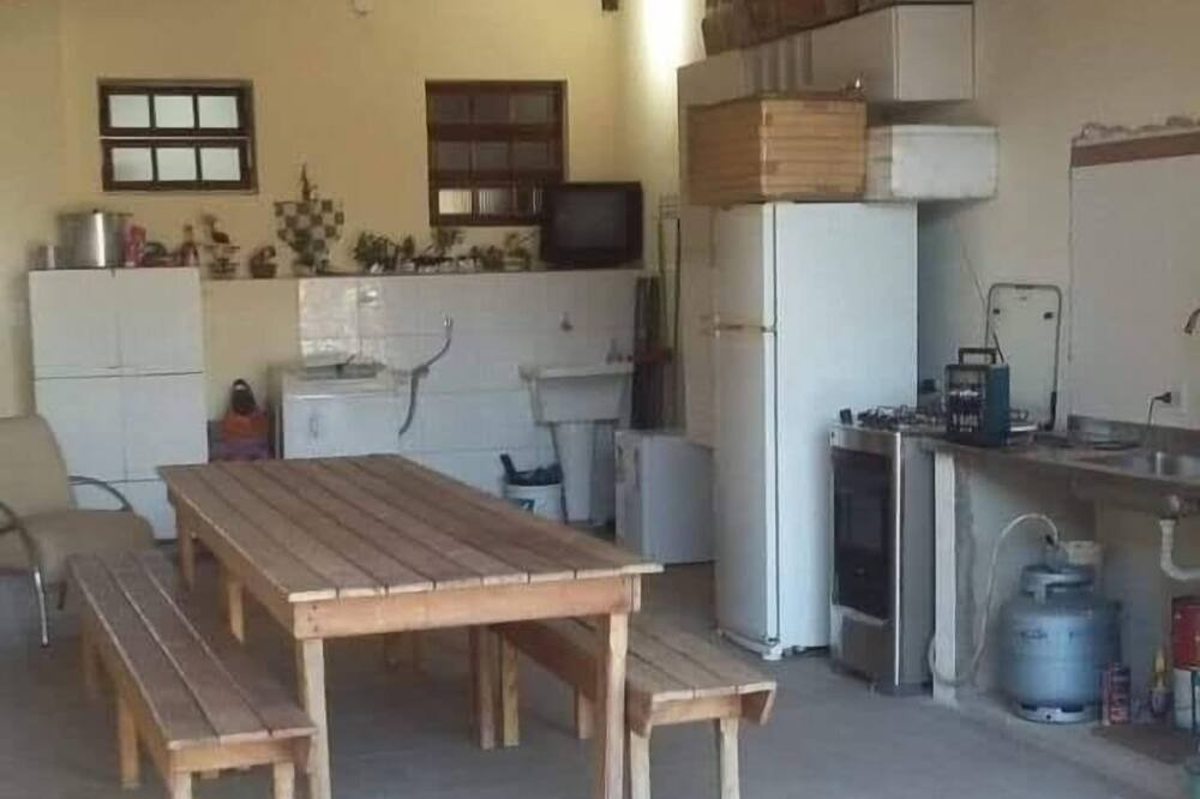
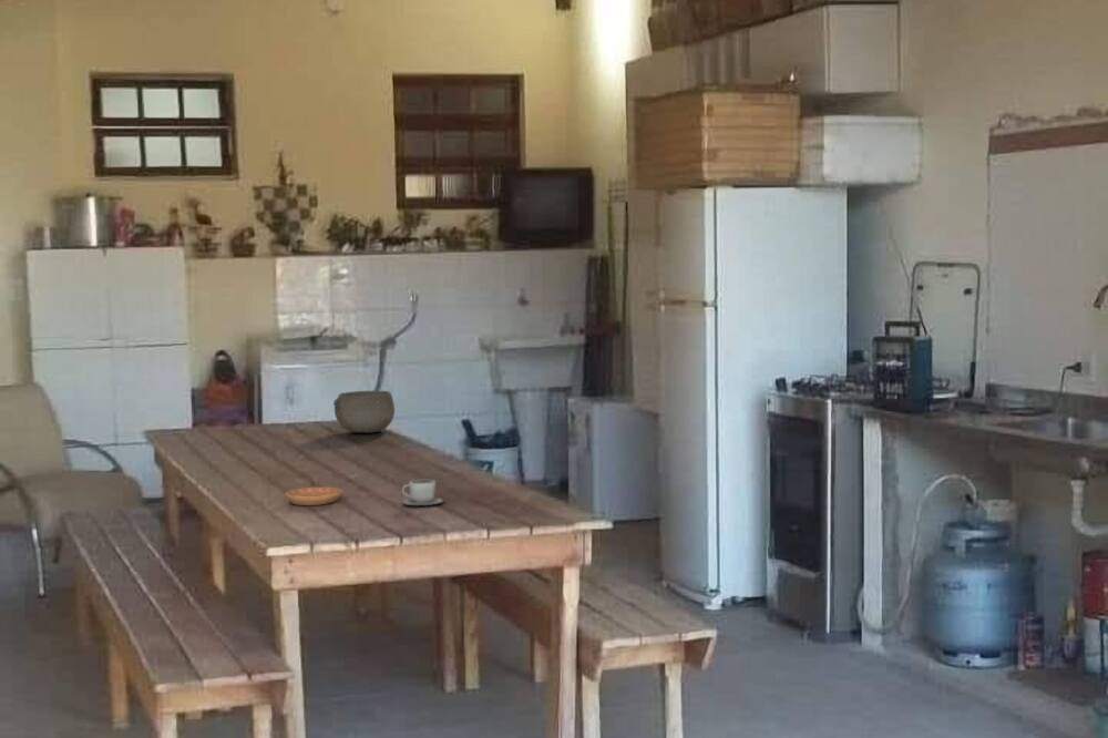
+ bowl (363, 412)
+ saucer (314, 496)
+ cup (422, 492)
